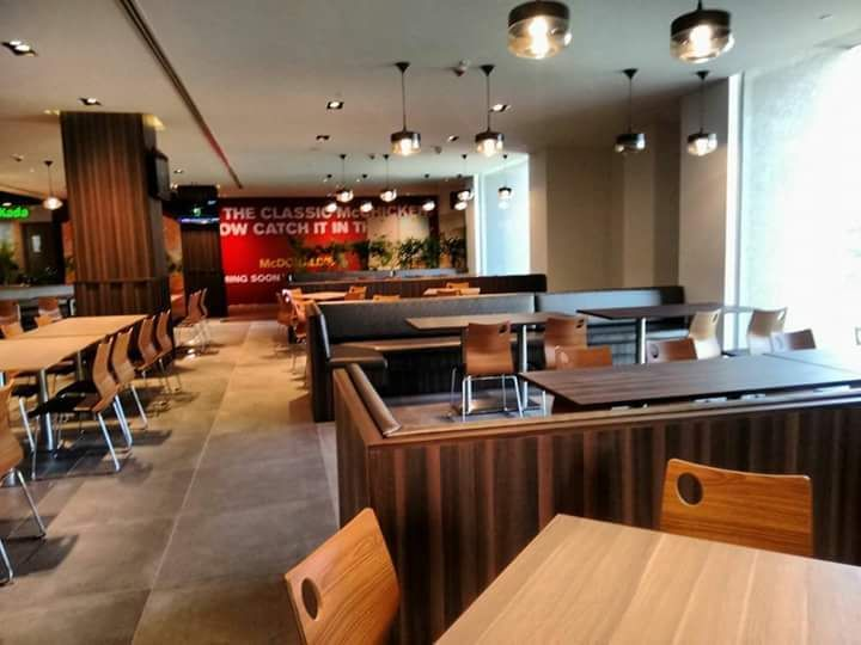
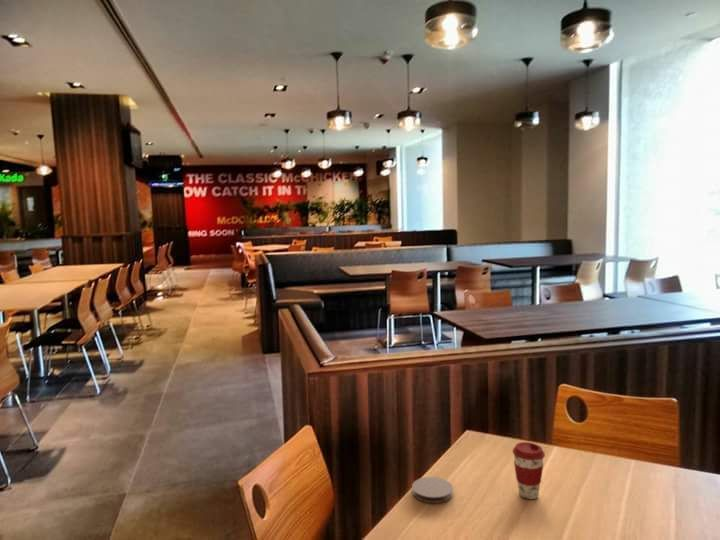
+ coaster (432, 489)
+ coffee cup (528, 470)
